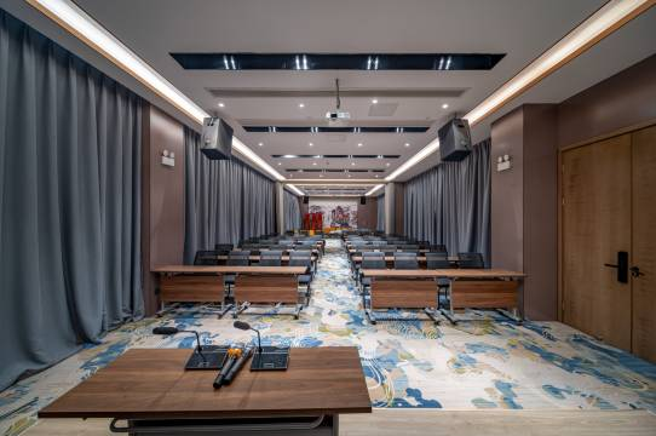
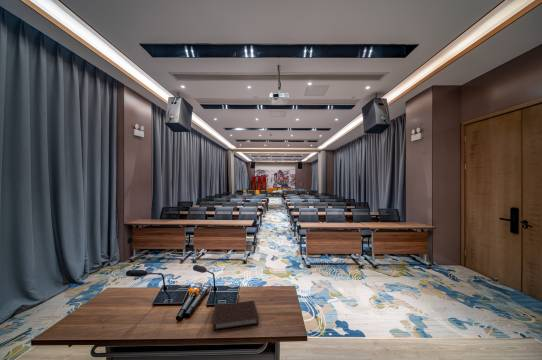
+ notebook (235, 313)
